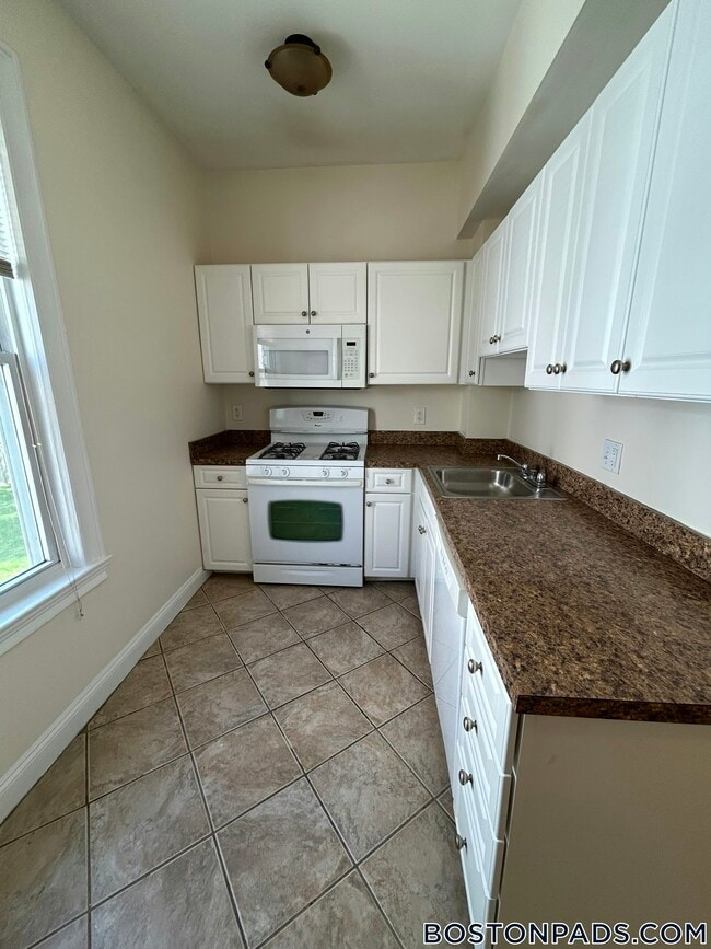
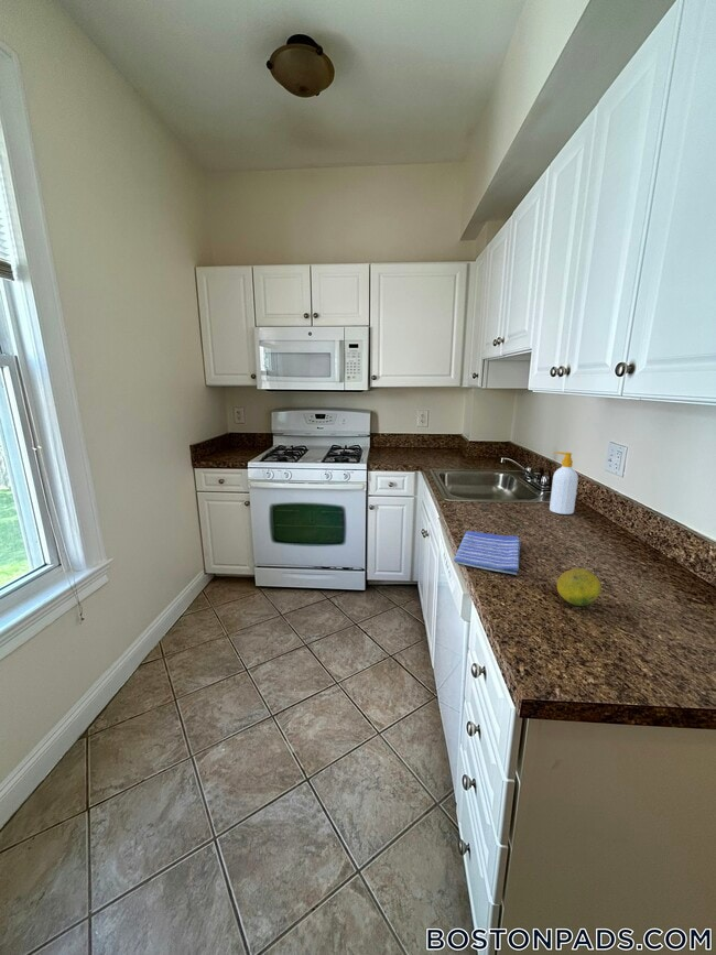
+ fruit (577, 586)
+ dish towel (488, 549)
+ soap bottle (563, 481)
